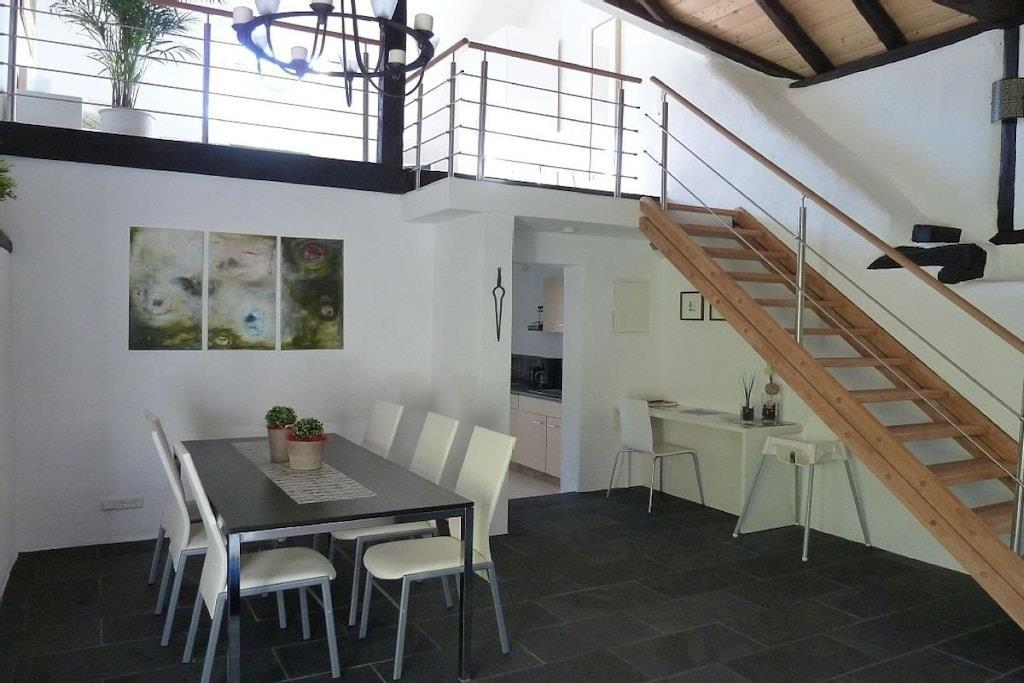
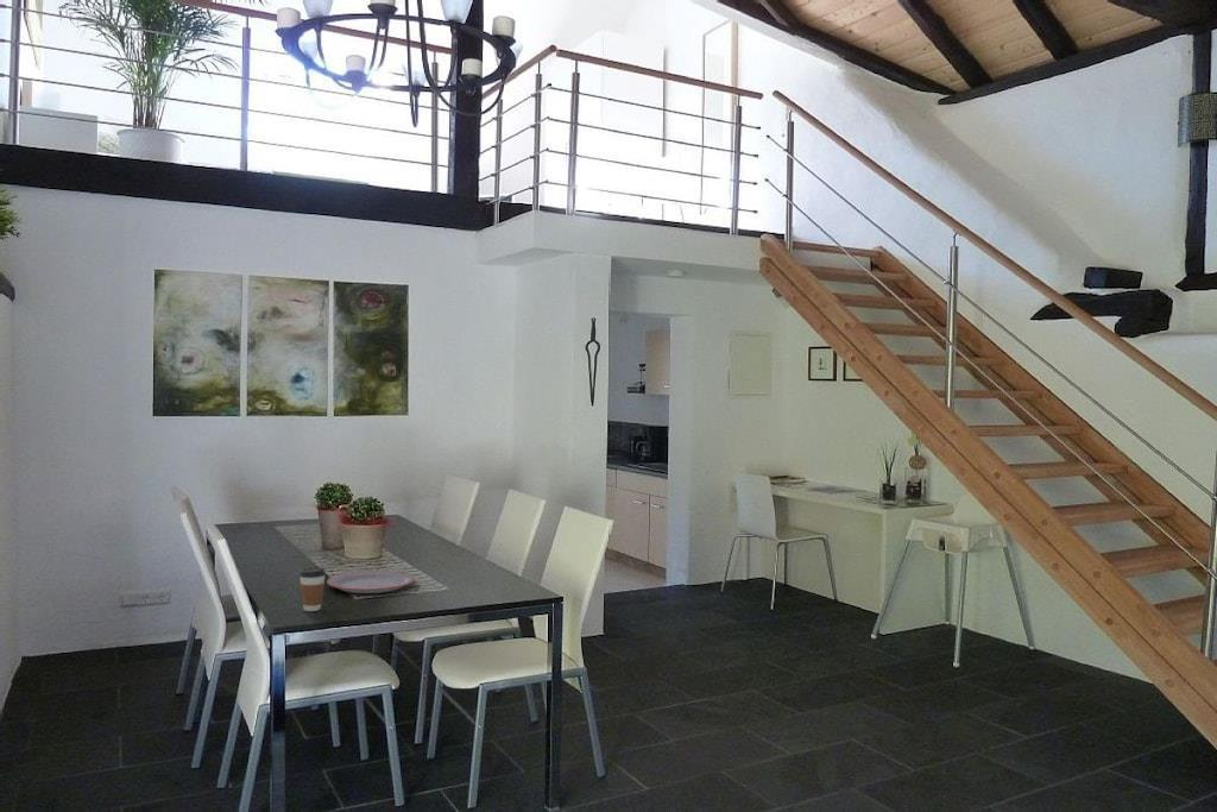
+ plate (371, 583)
+ coffee cup (311, 588)
